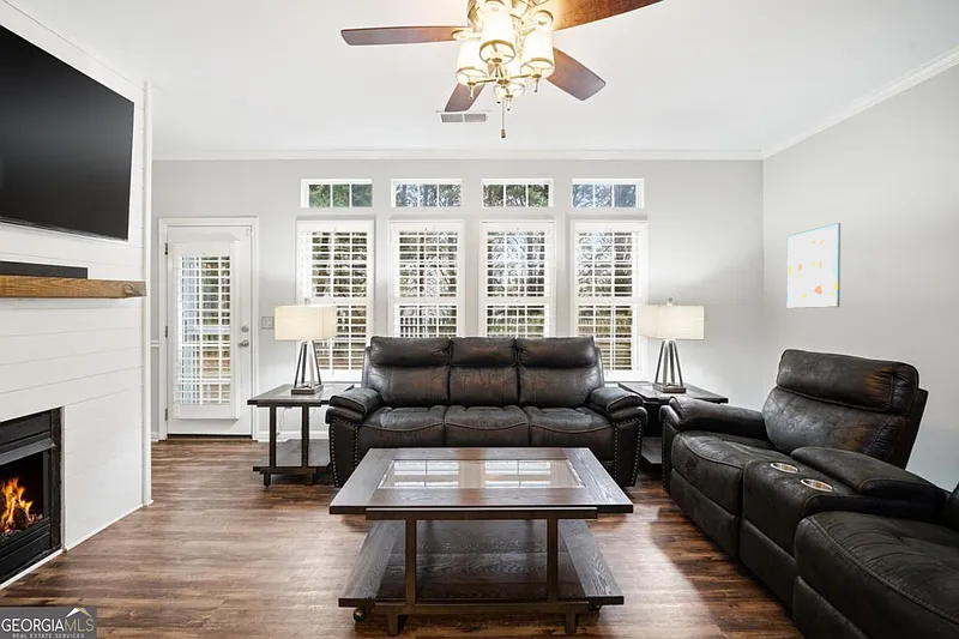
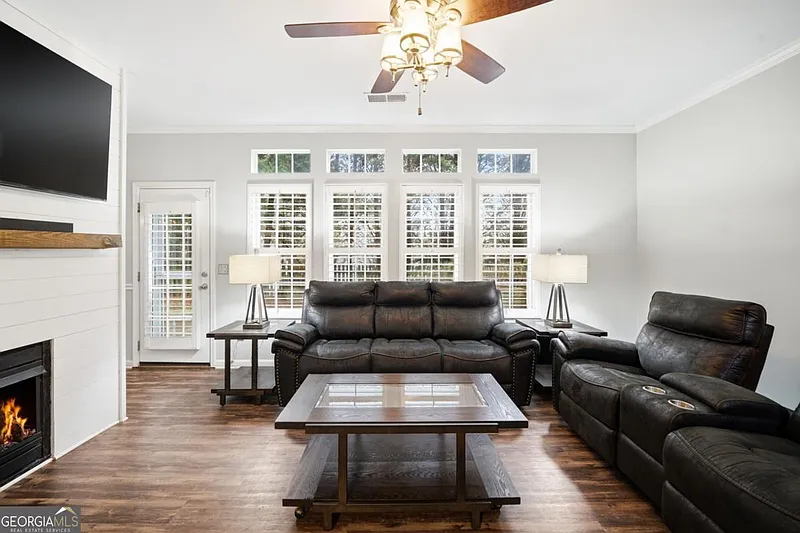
- wall art (810, 269)
